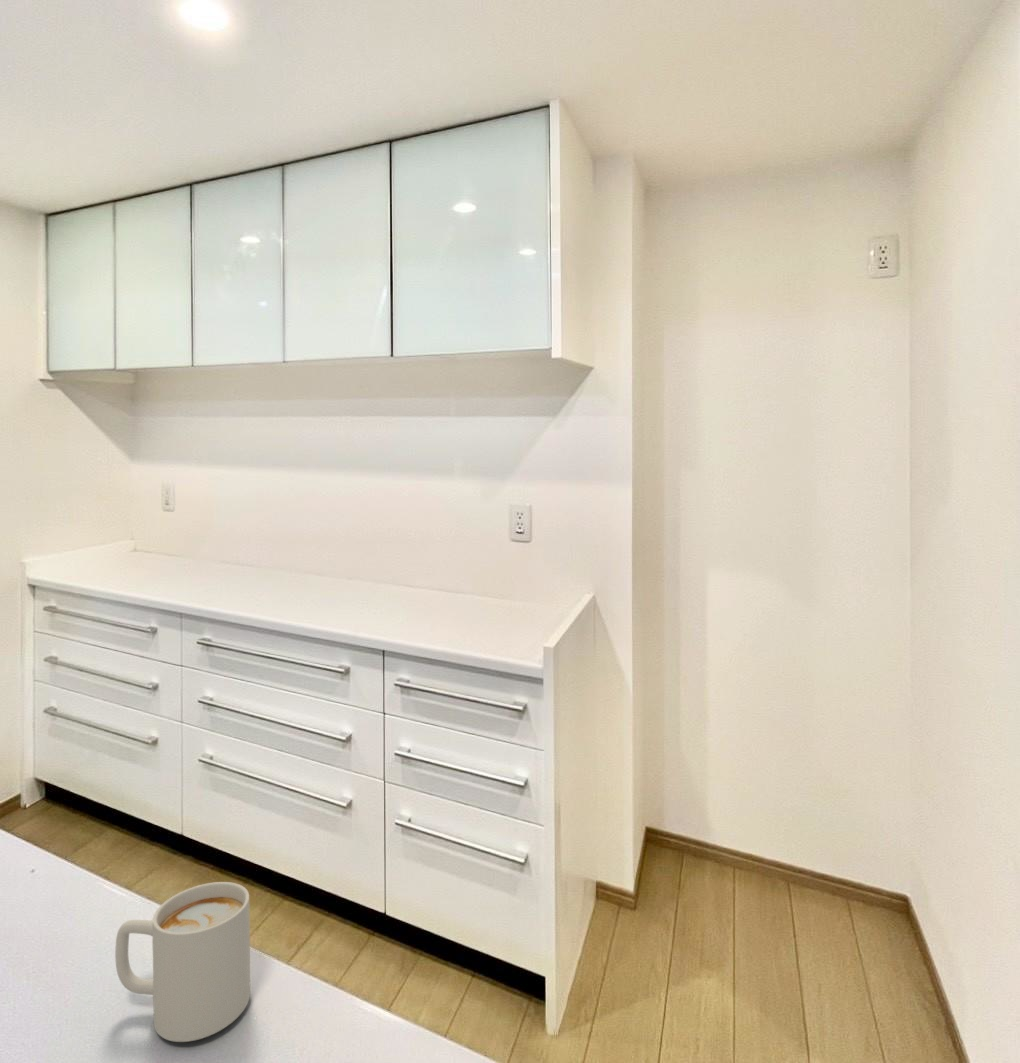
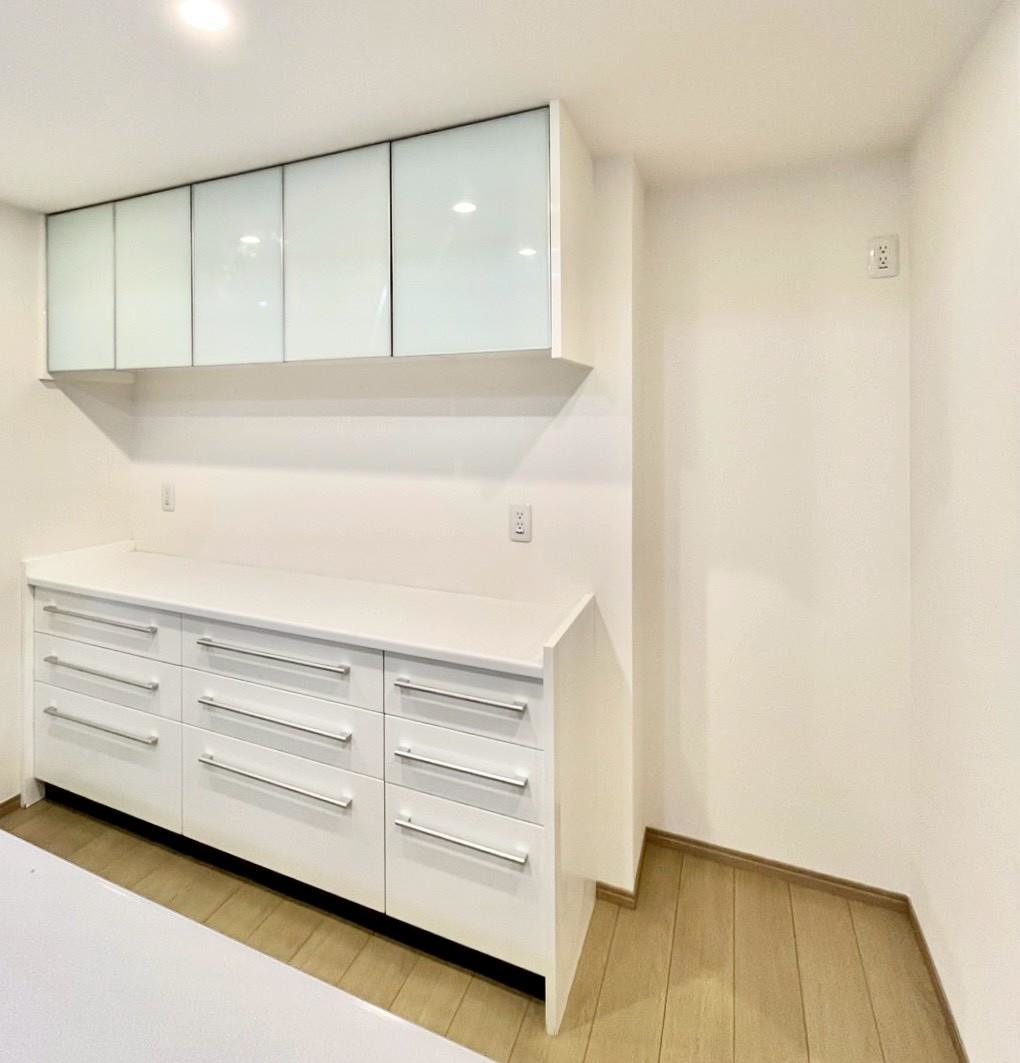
- mug (181, 957)
